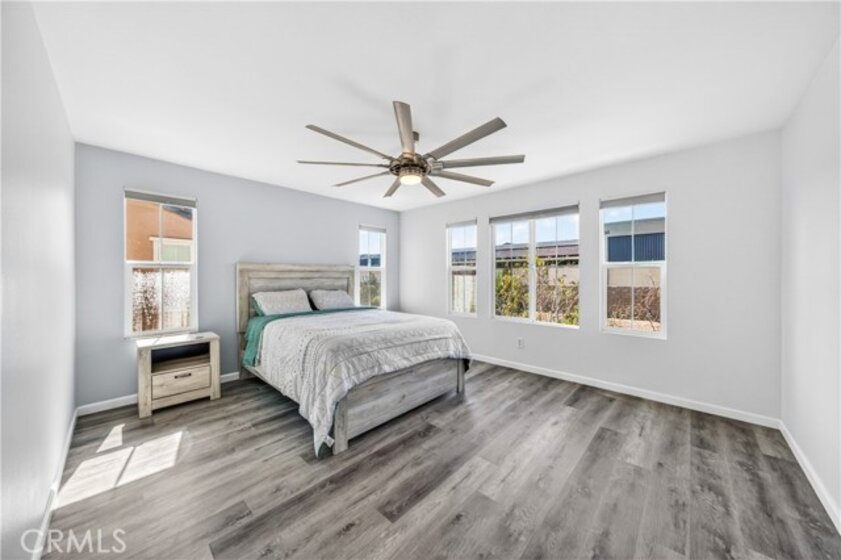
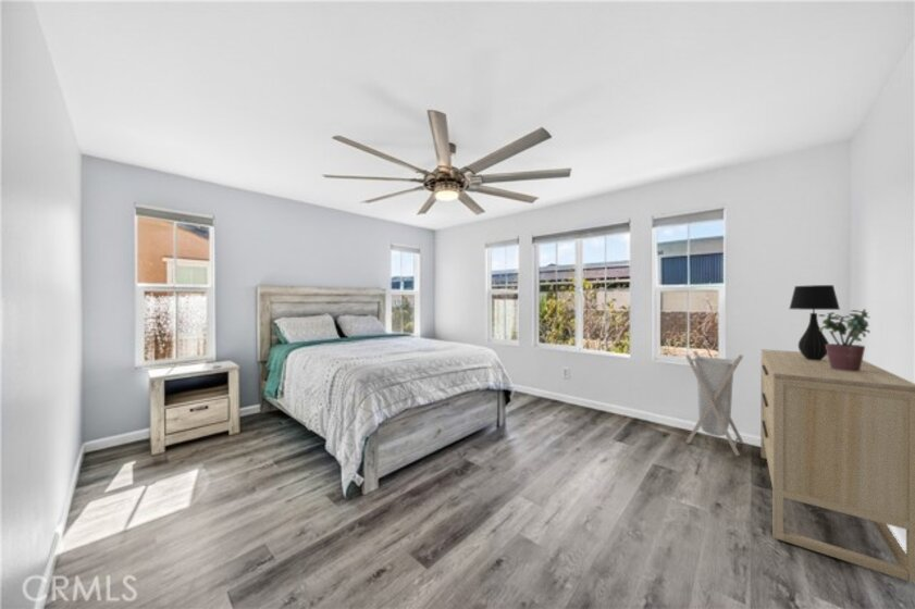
+ table lamp (813, 322)
+ potted plant (842, 338)
+ laundry hamper (714, 398)
+ dresser (817, 432)
